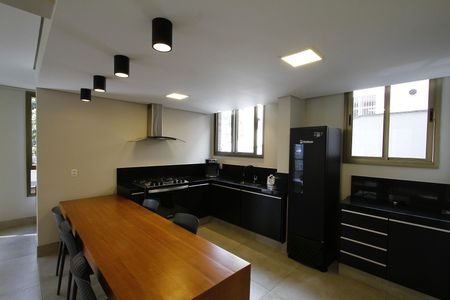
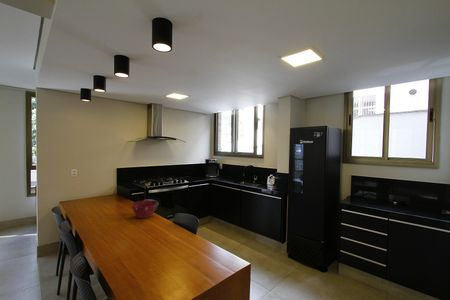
+ mixing bowl (144, 209)
